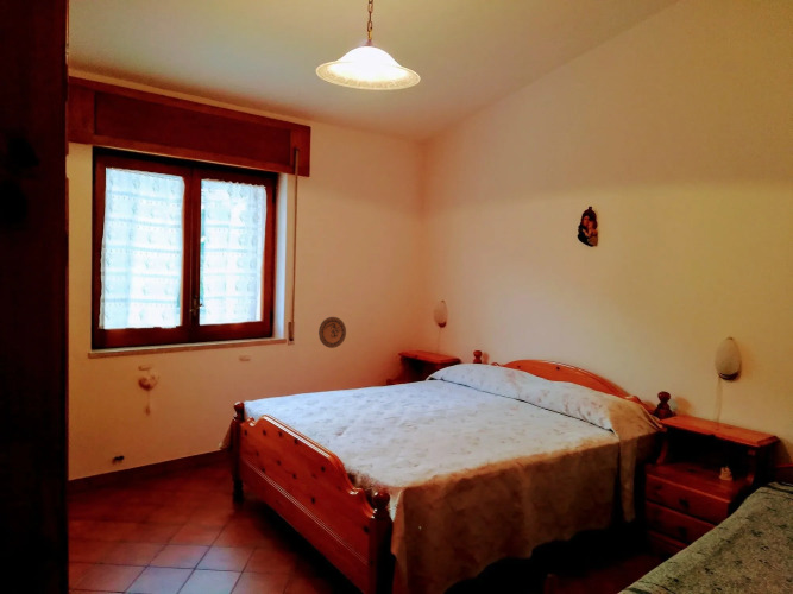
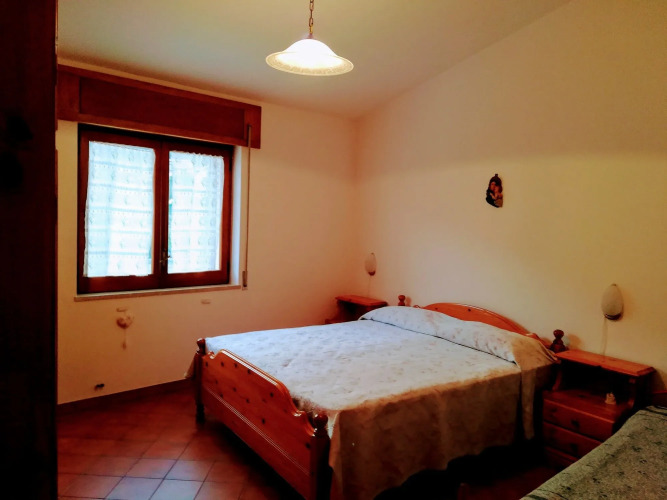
- decorative plate (332, 331)
